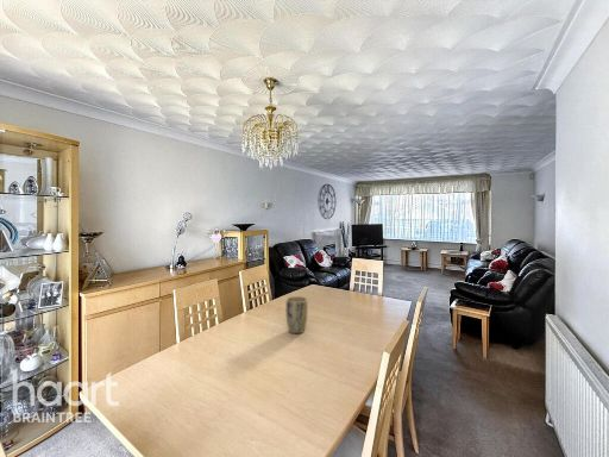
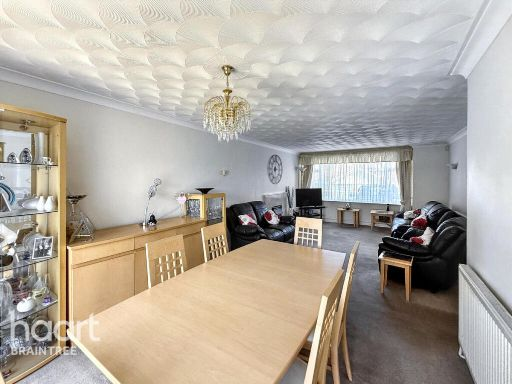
- plant pot (296, 314)
